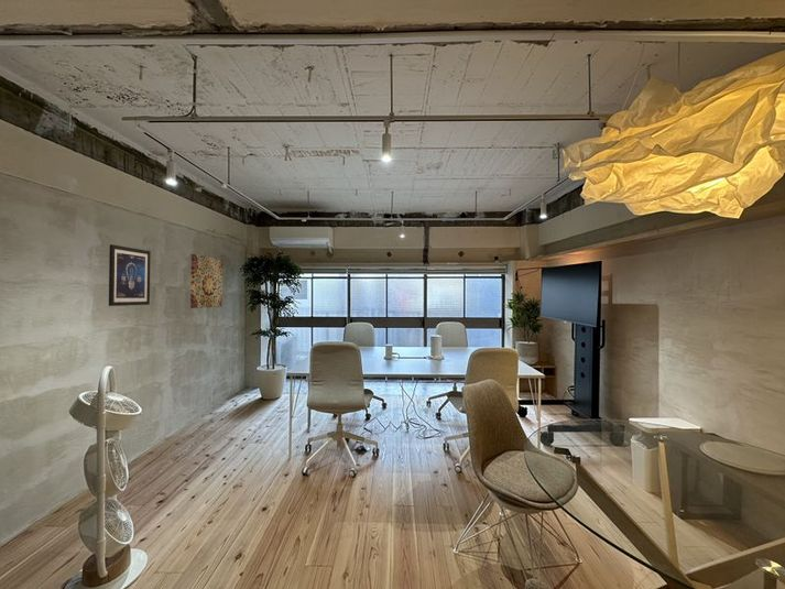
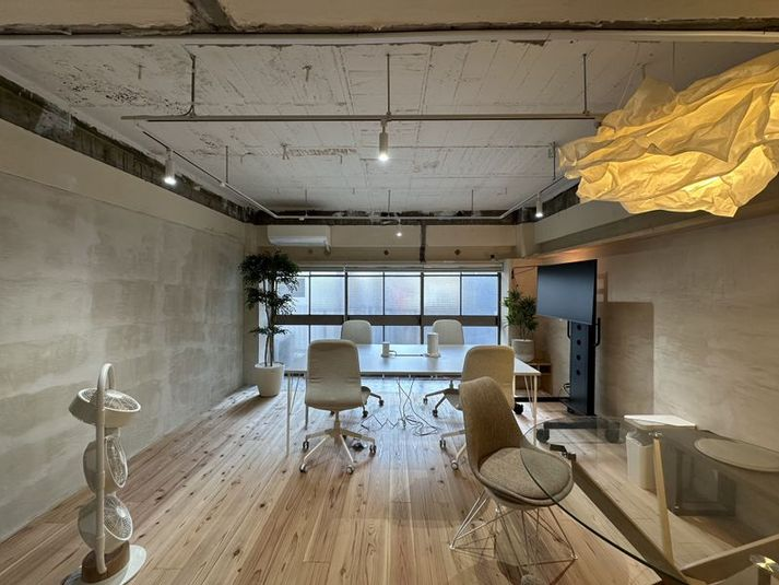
- wall art (207, 282)
- wall art (130, 276)
